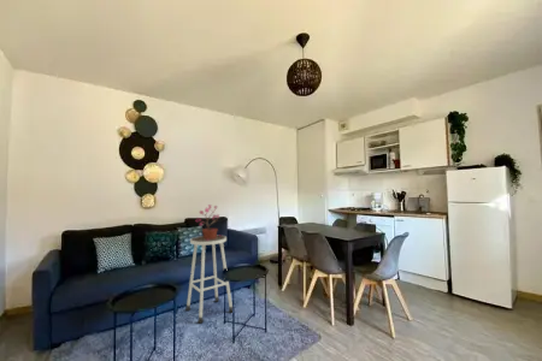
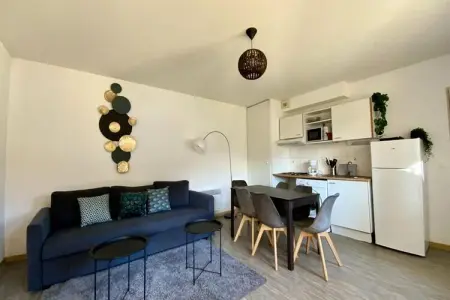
- stool (208, 277)
- potted plant (212, 221)
